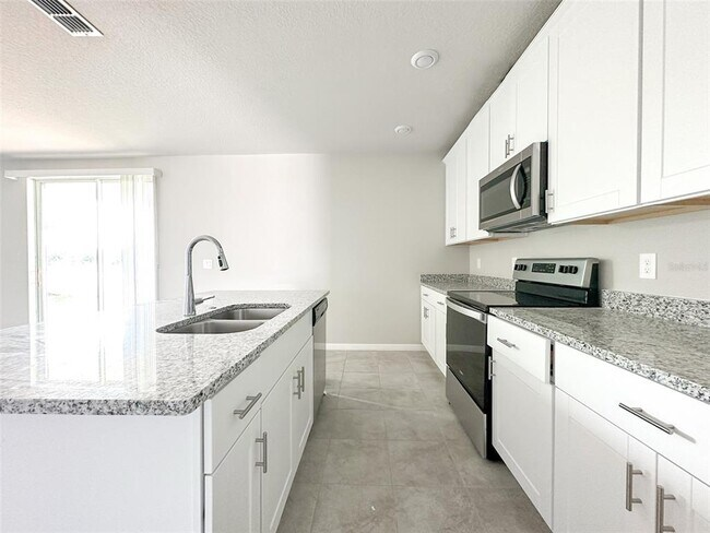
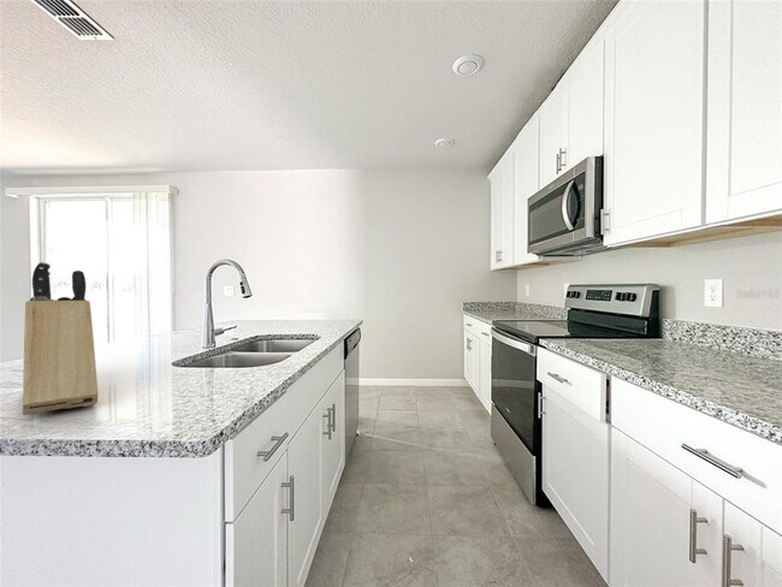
+ knife block (58, 327)
